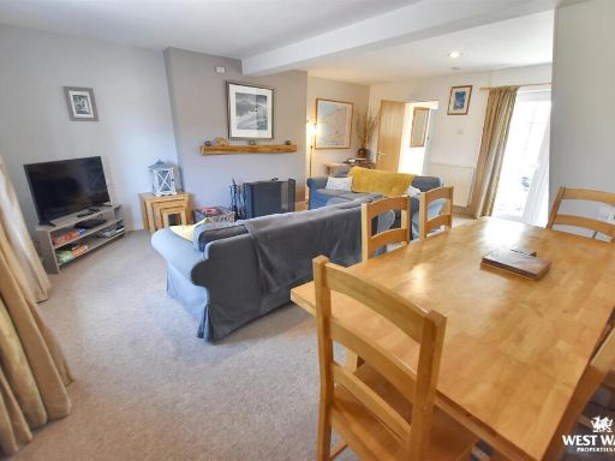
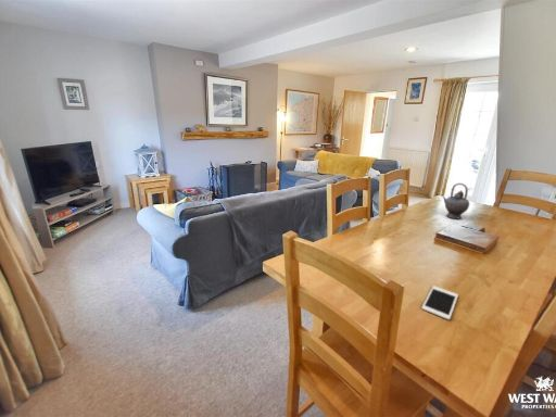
+ cell phone (440, 301)
+ teapot (454, 200)
